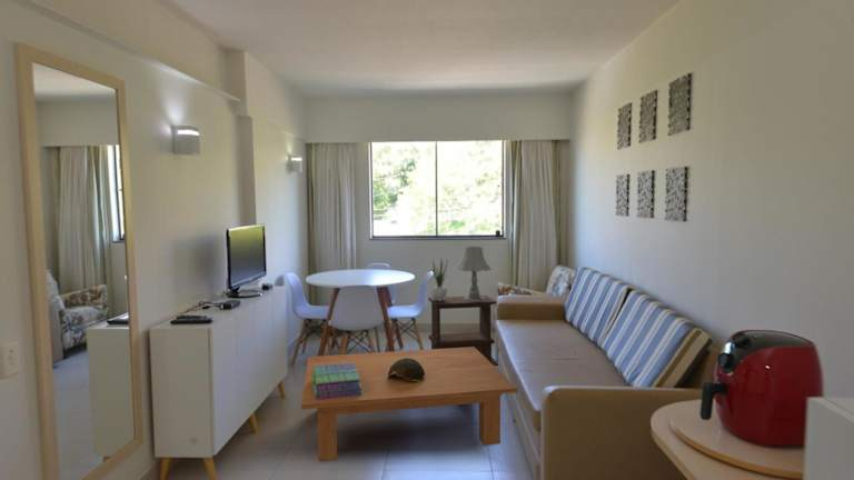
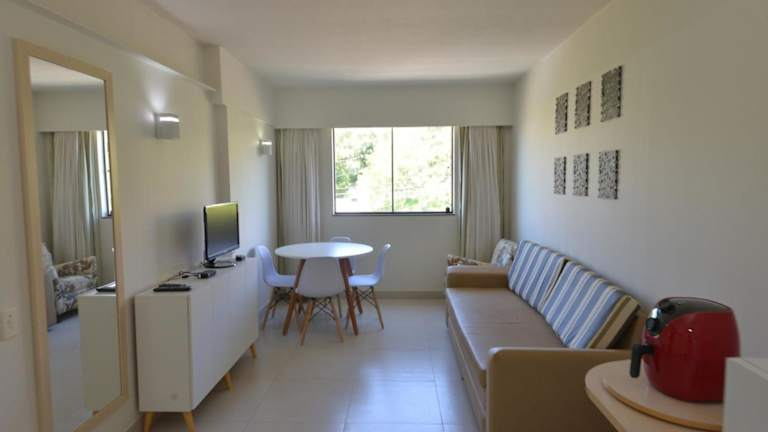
- table lamp (475, 272)
- side table (460, 333)
- decorative bowl (406, 368)
- stack of books (336, 379)
- potted plant (439, 278)
- coffee table (403, 398)
